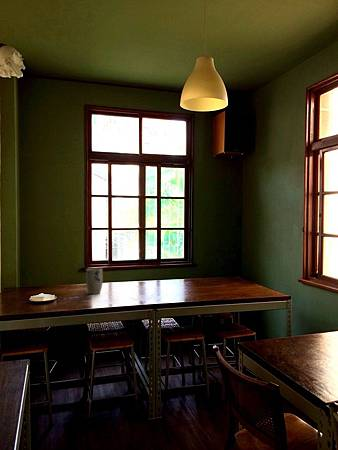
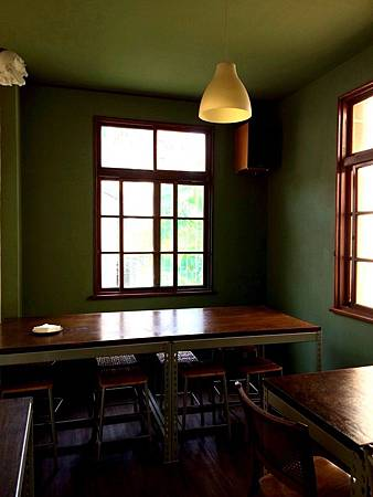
- plant pot (94, 281)
